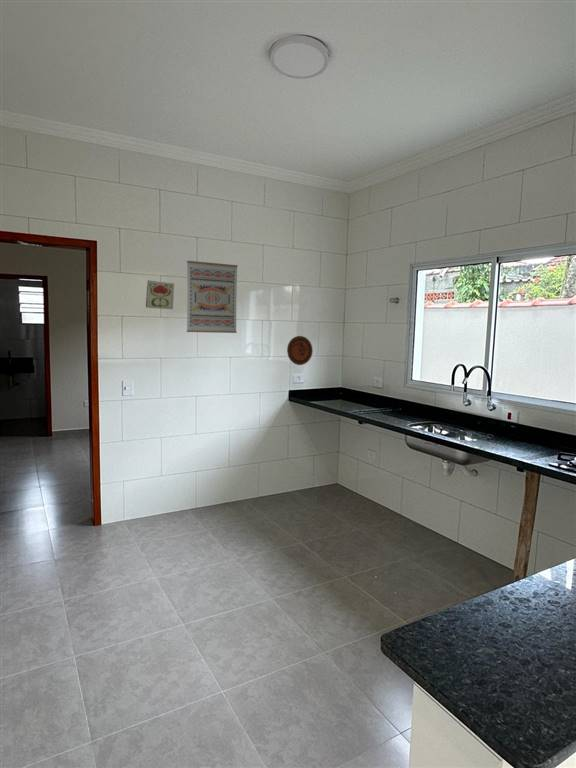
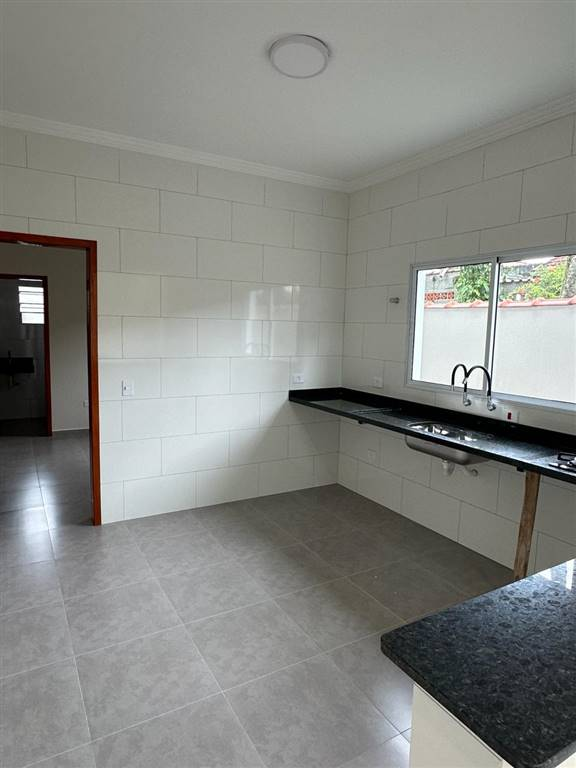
- decorative plate (299, 350)
- decorative tile (160, 295)
- wall art (212, 298)
